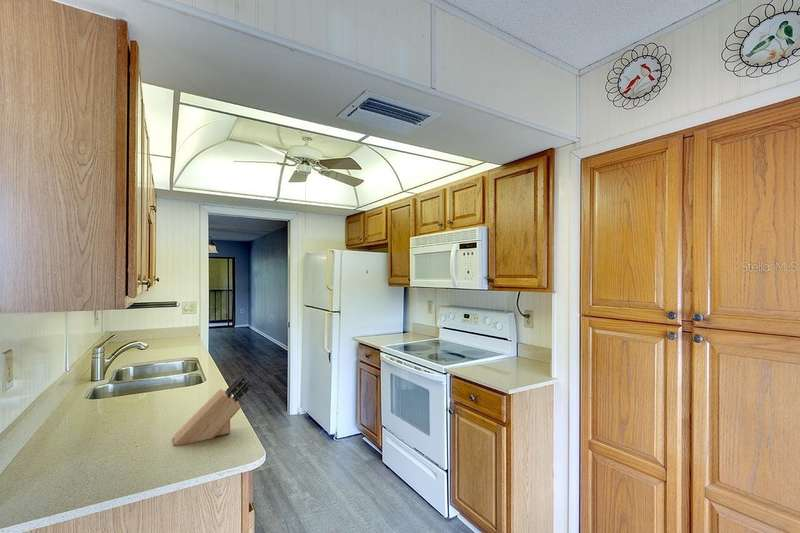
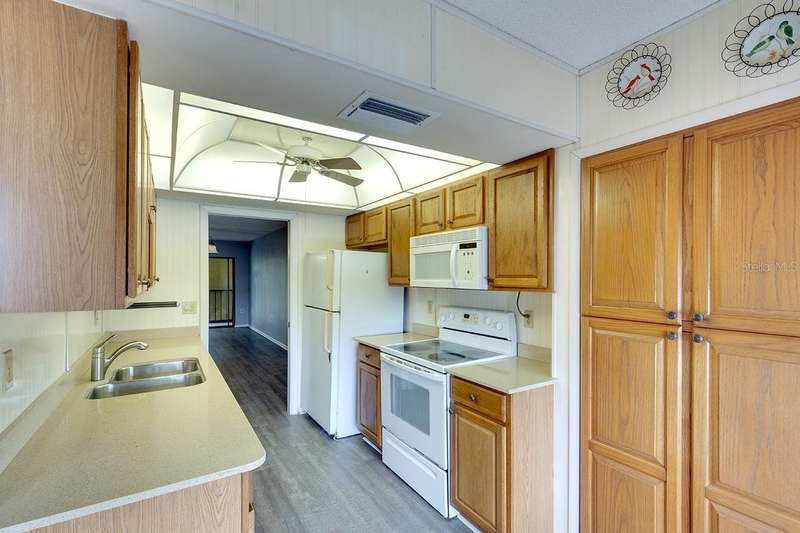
- knife block (213, 406)
